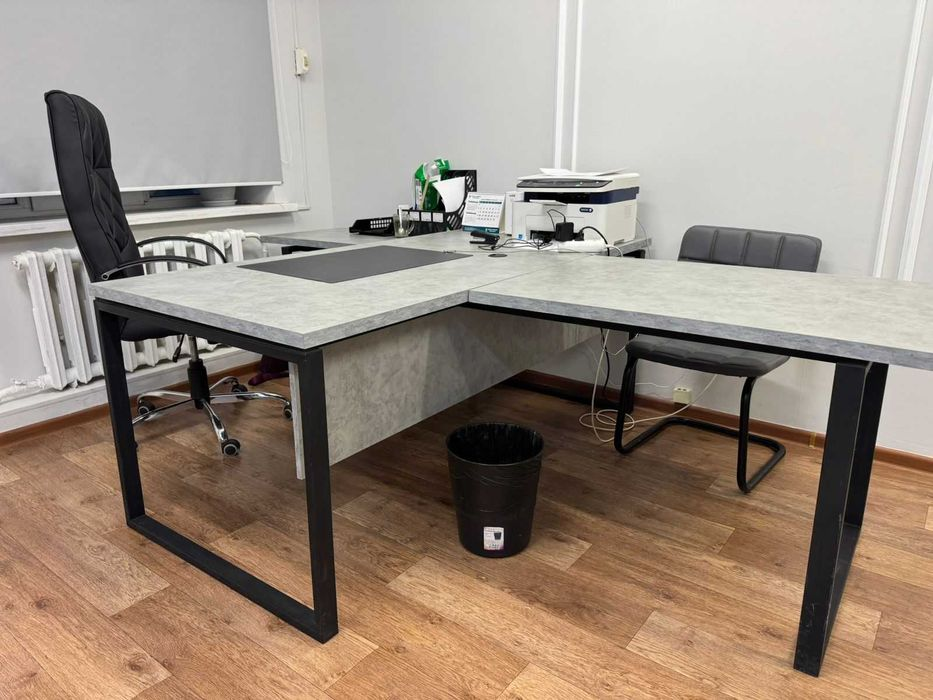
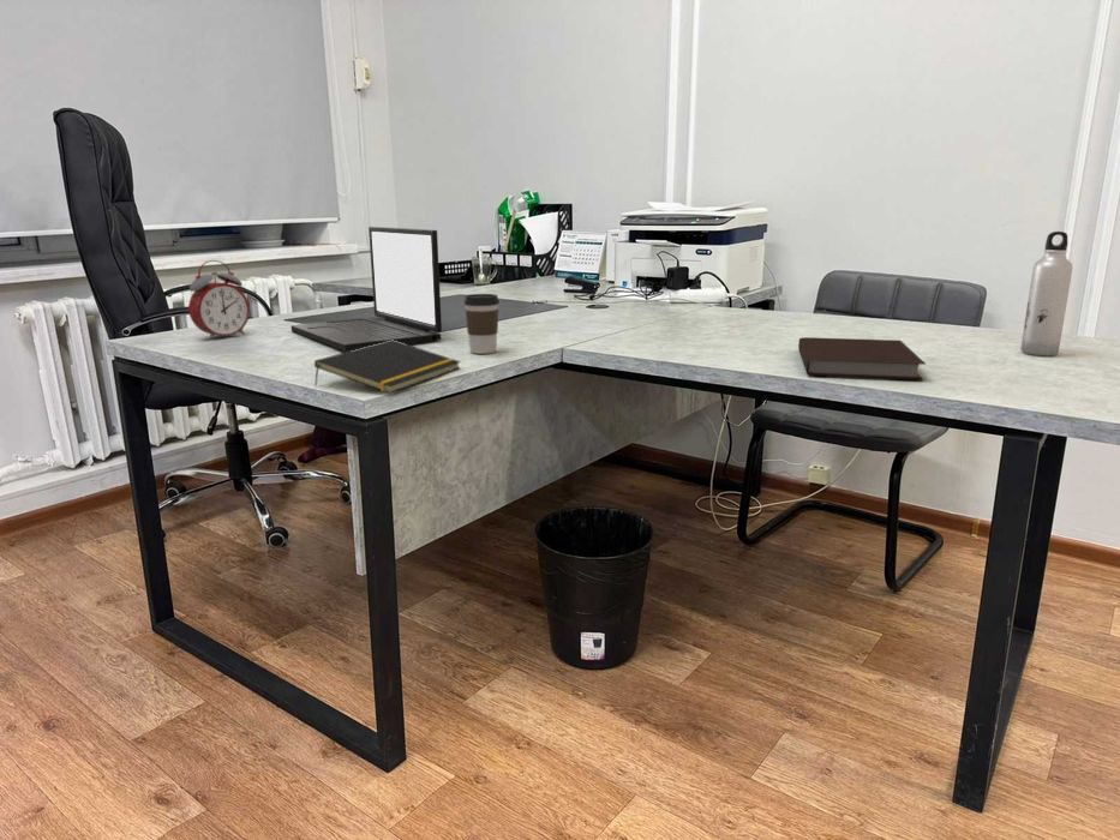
+ water bottle (1048, 293)
+ notepad (390, 364)
+ notebook (856, 356)
+ alarm clock (217, 298)
+ laptop (372, 283)
+ coffee cup (481, 323)
